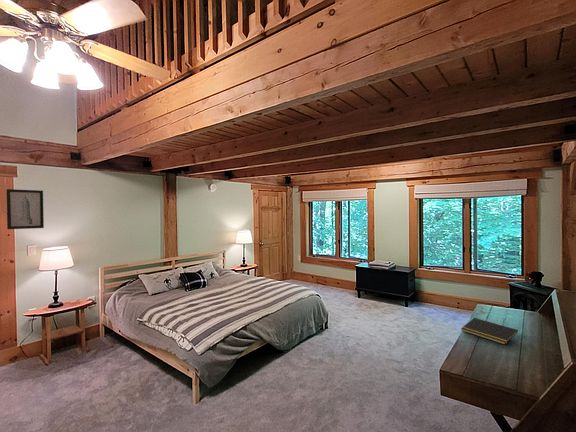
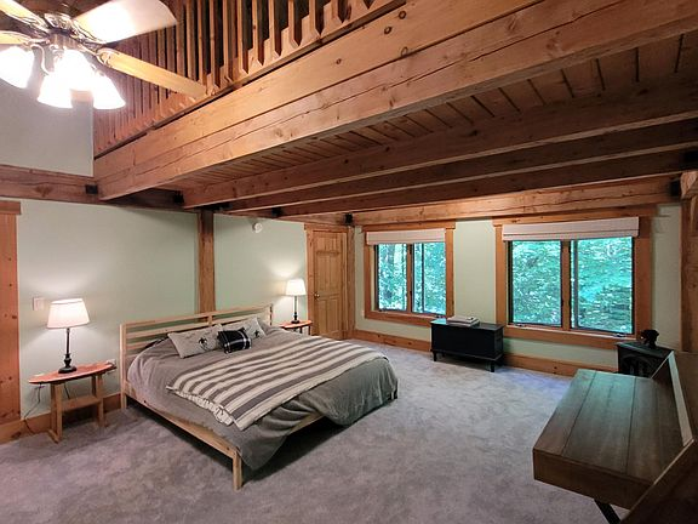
- notepad (488, 330)
- wall art (25, 209)
